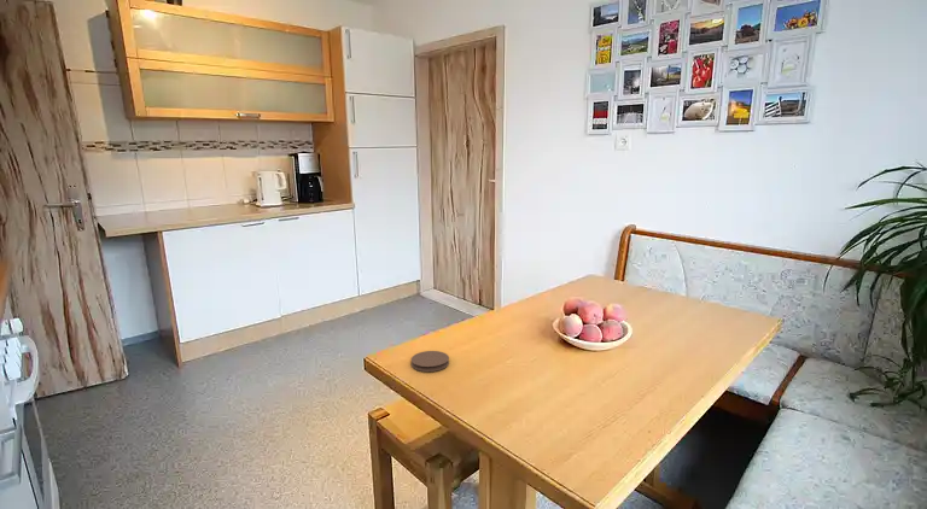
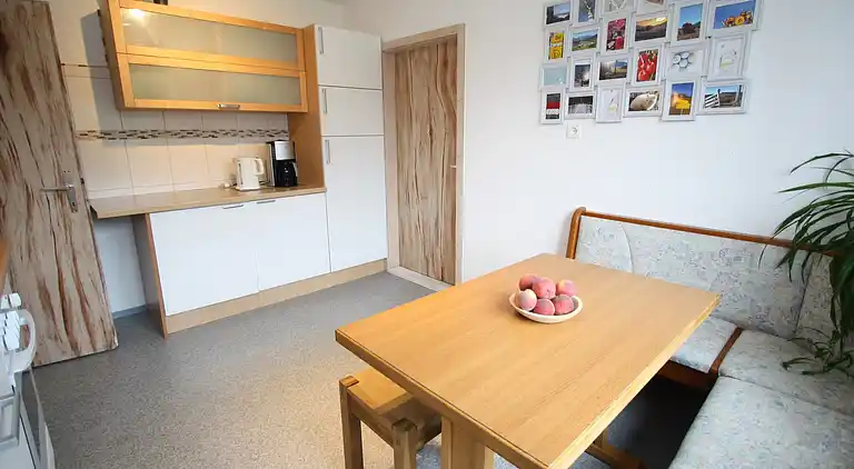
- coaster (430, 361)
